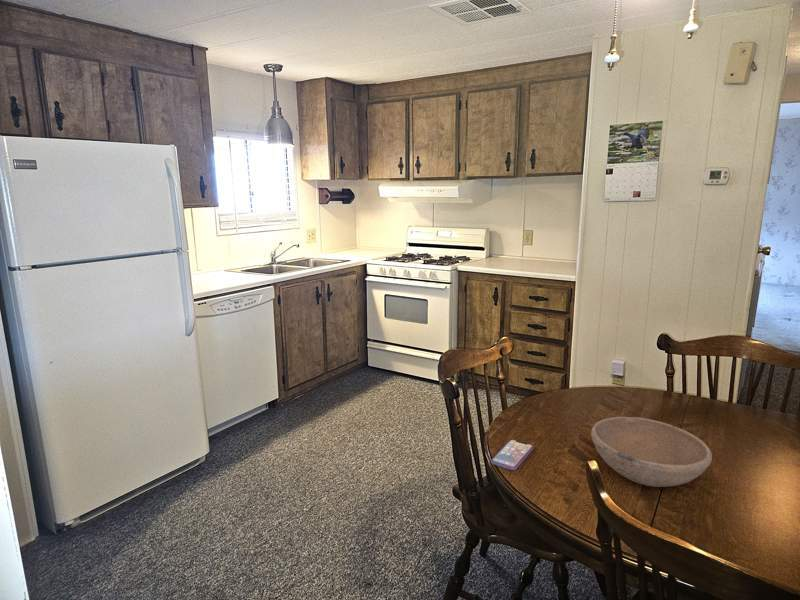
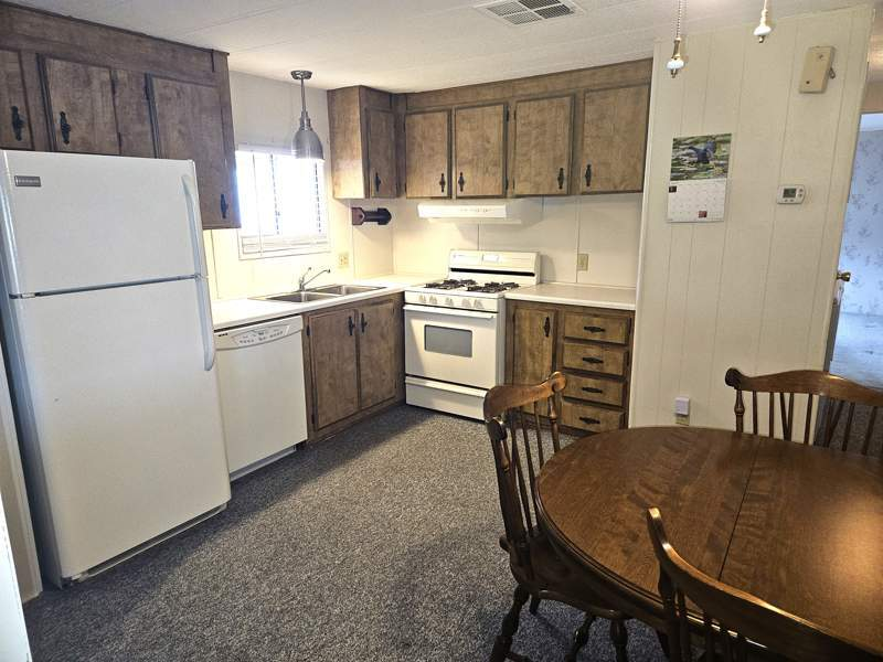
- bowl (647, 455)
- smartphone (512, 454)
